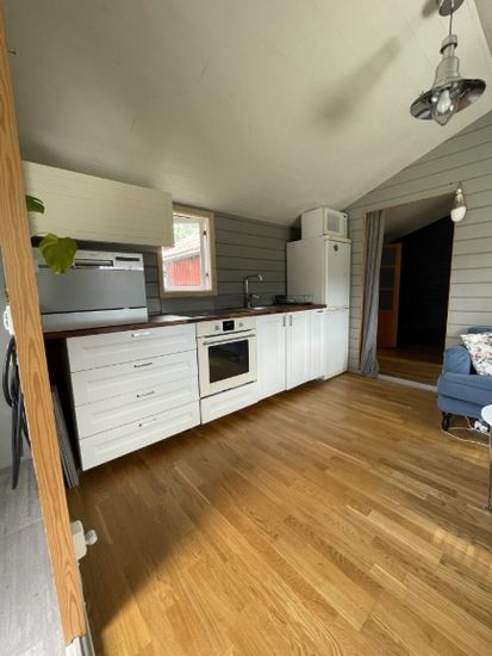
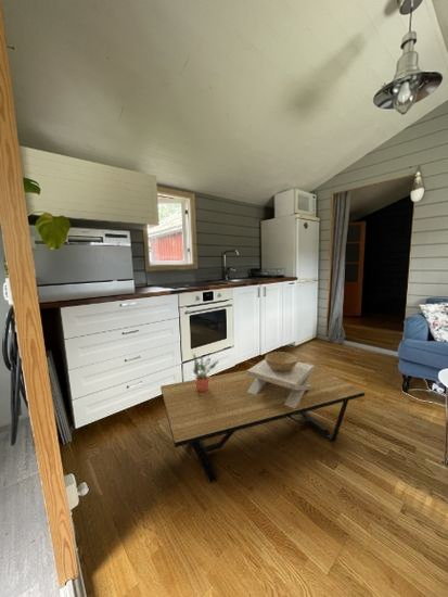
+ potted plant (204, 369)
+ coffee table (258, 412)
+ decorative bowl (280, 373)
